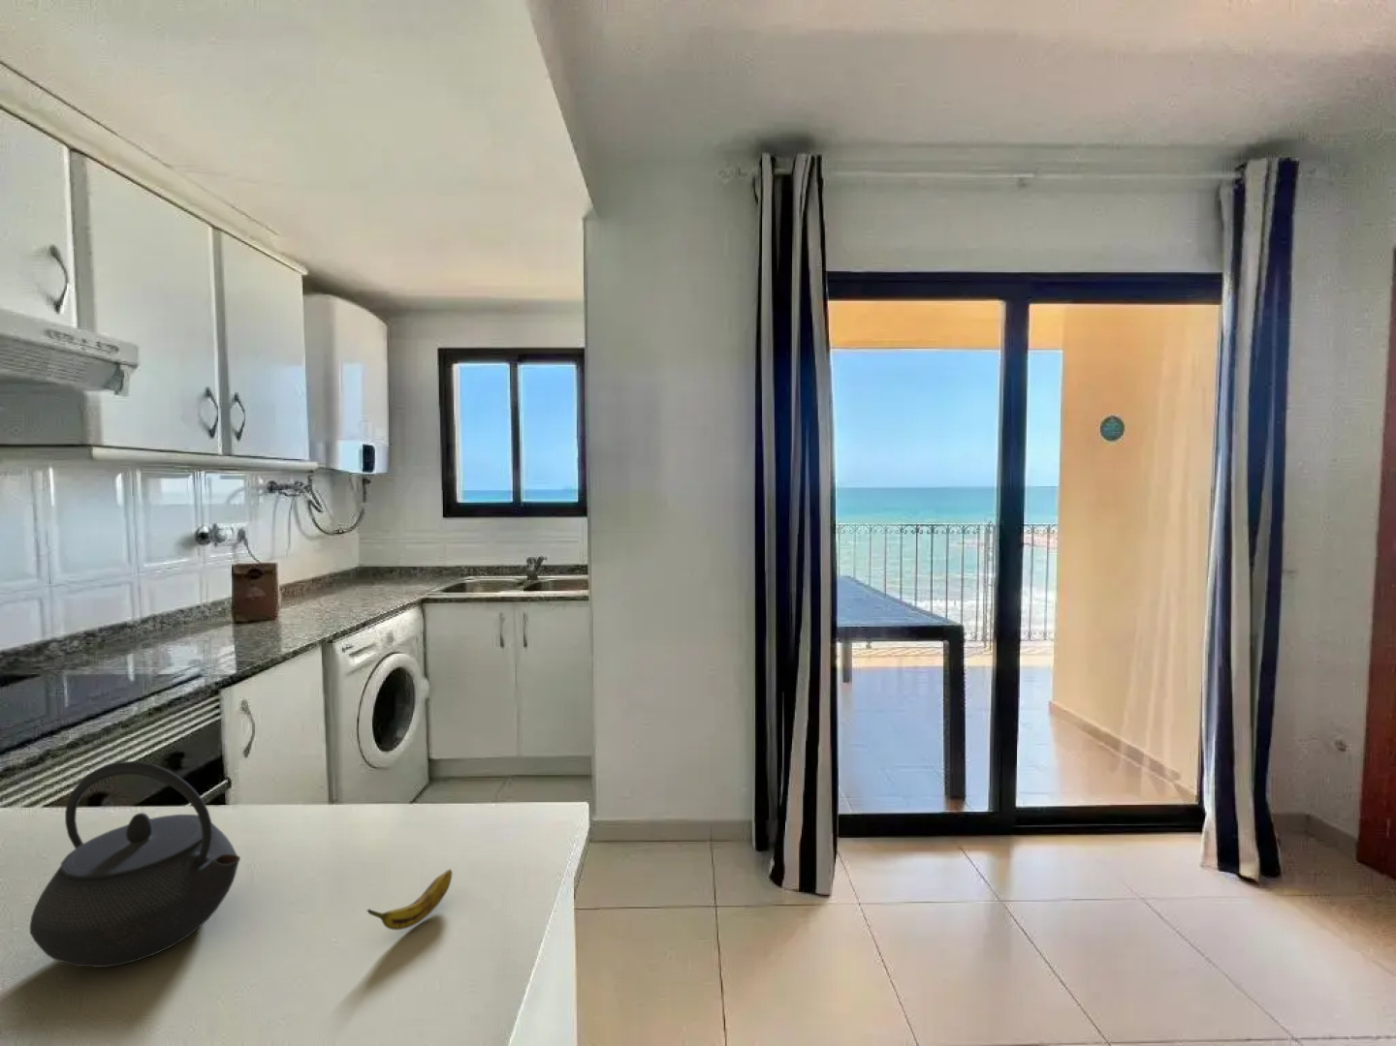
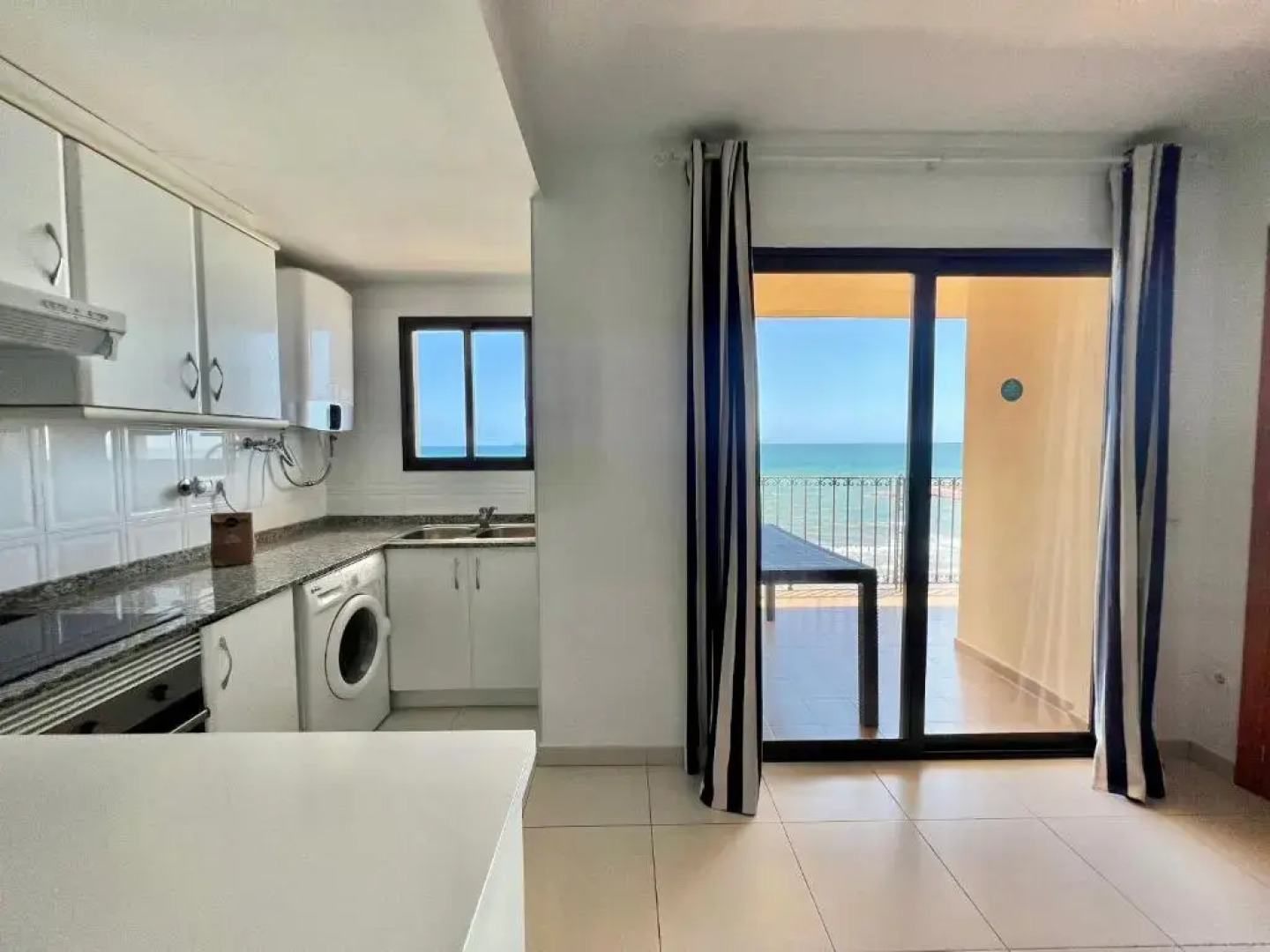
- kettle (151, 848)
- banana (419, 902)
